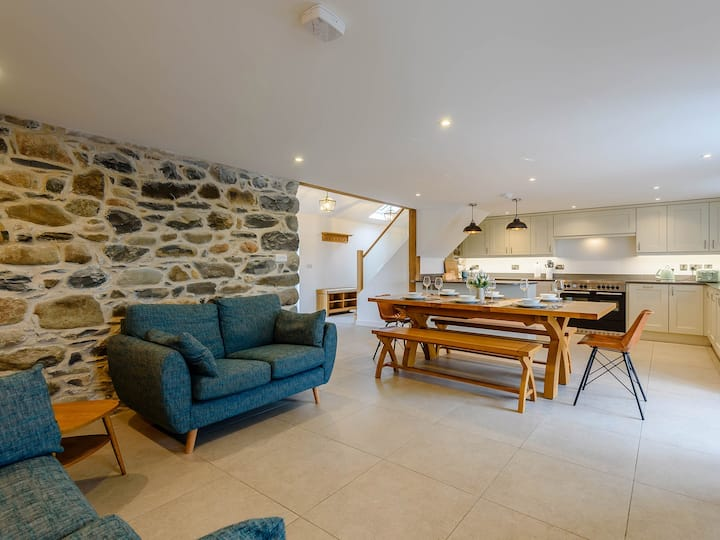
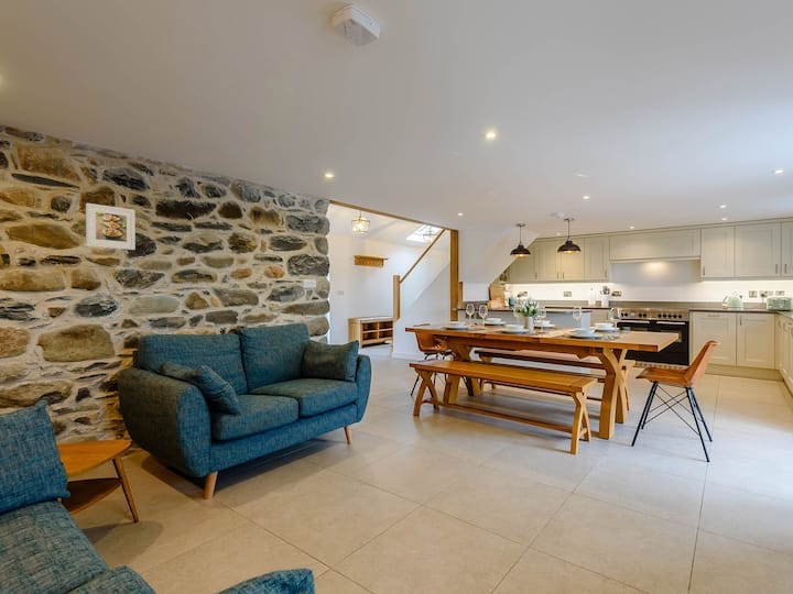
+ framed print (111, 227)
